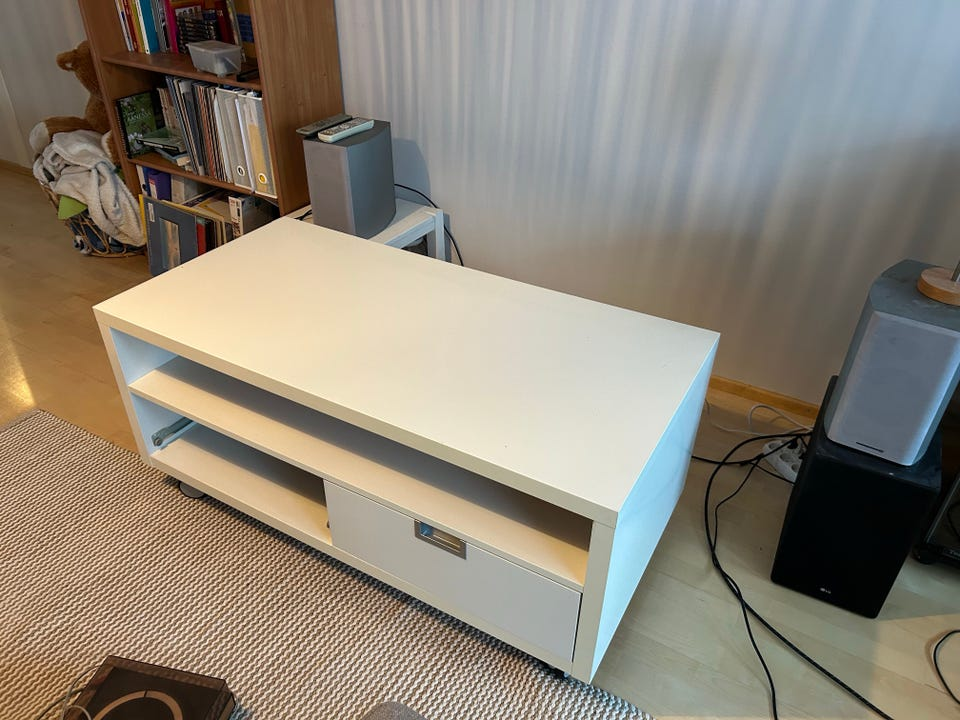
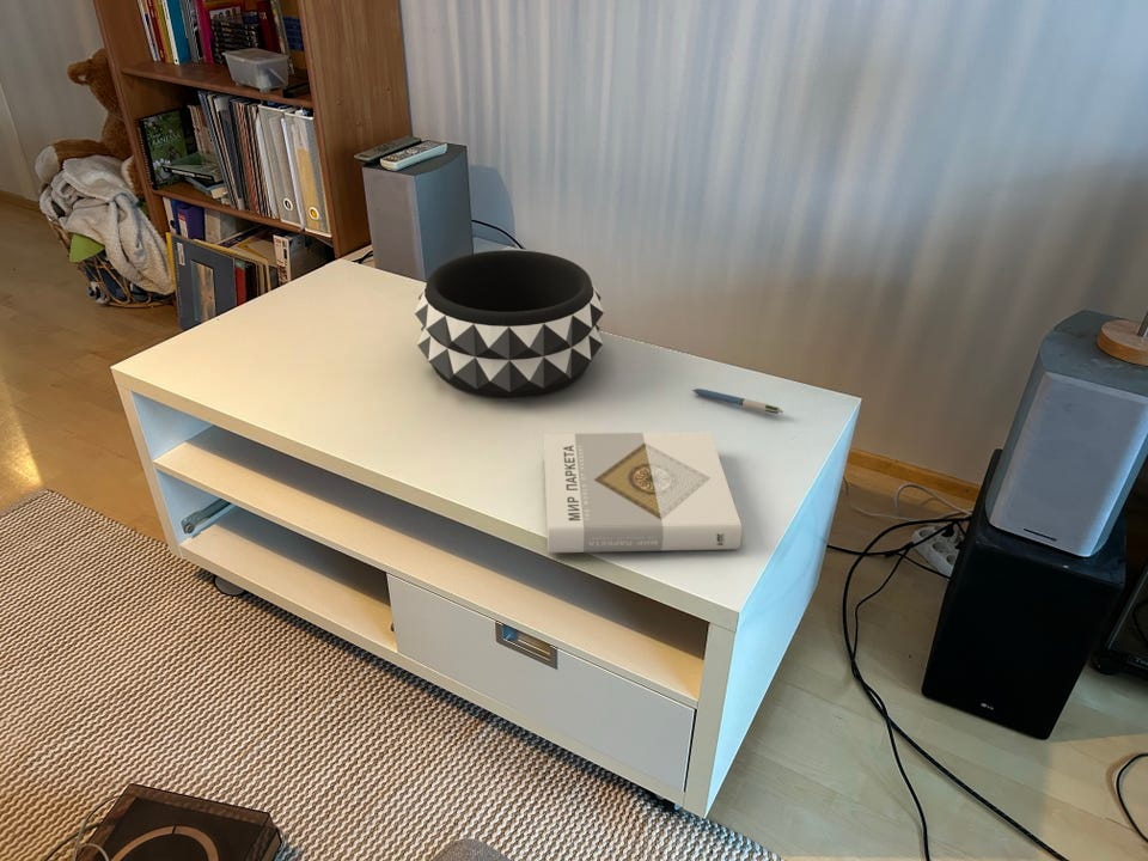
+ decorative bowl (509, 320)
+ book (635, 488)
+ pen (737, 399)
